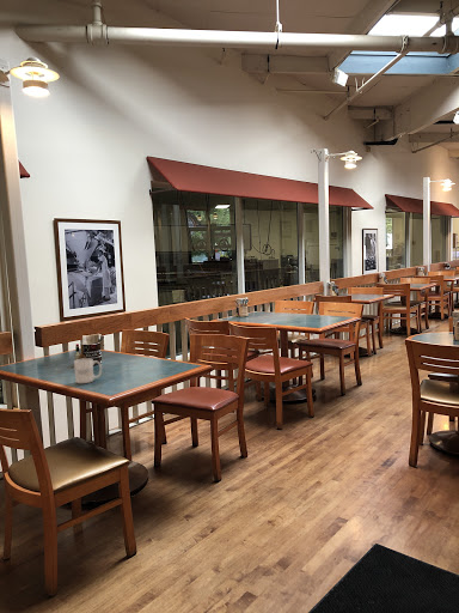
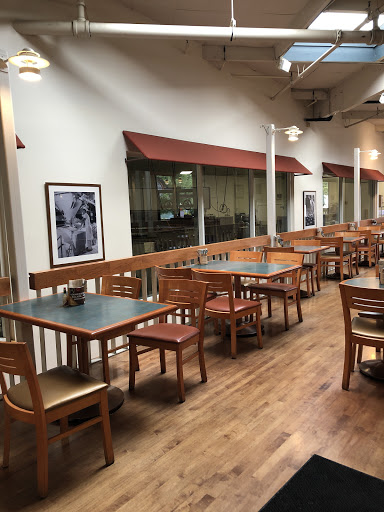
- mug (86, 370)
